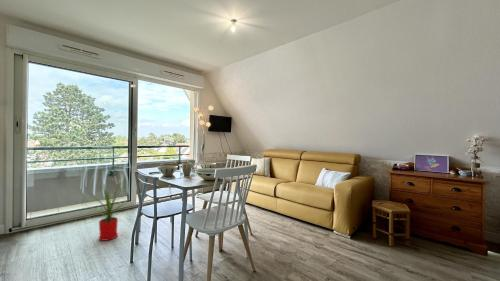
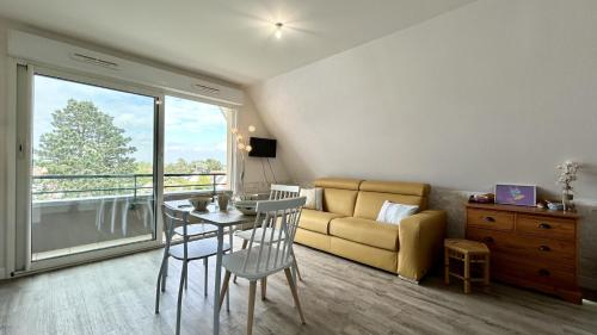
- house plant (107, 209)
